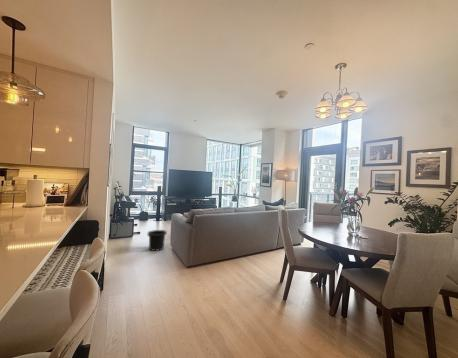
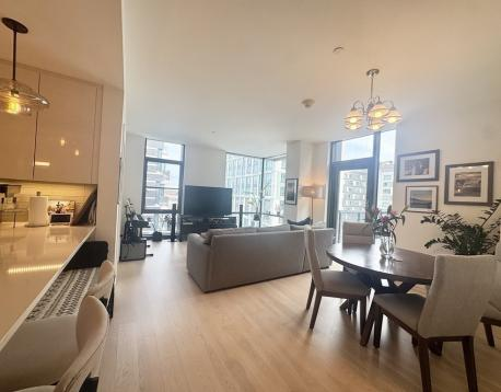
- trash can (156, 240)
